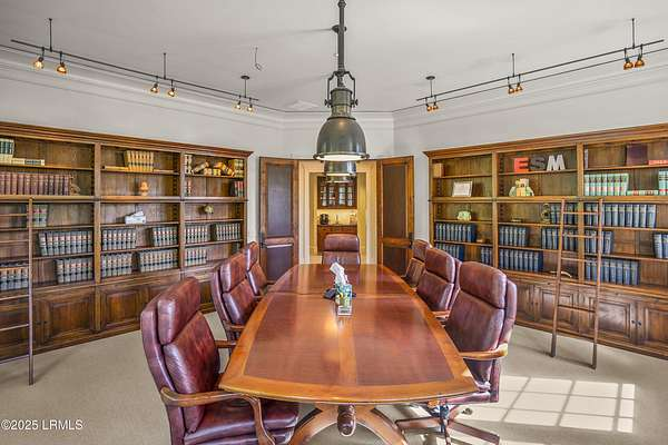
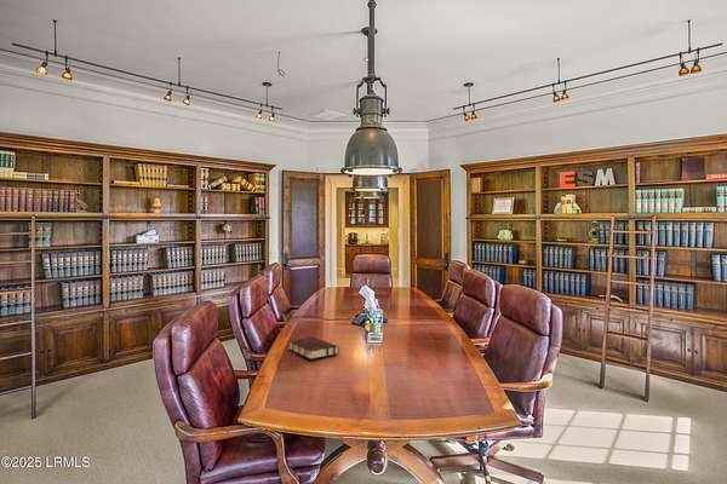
+ book (310, 346)
